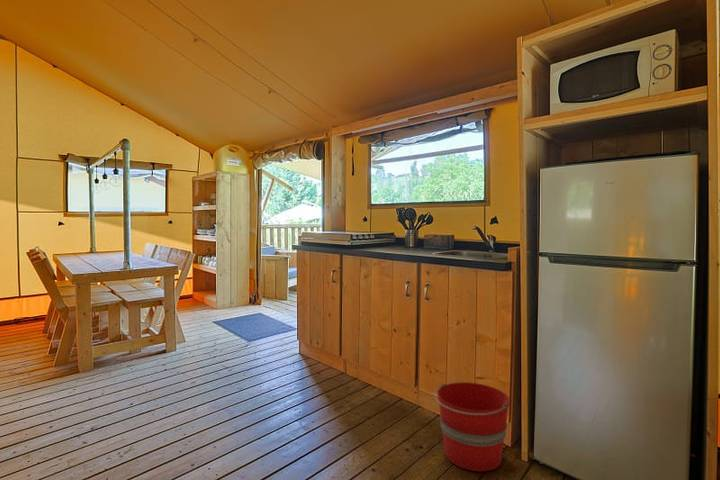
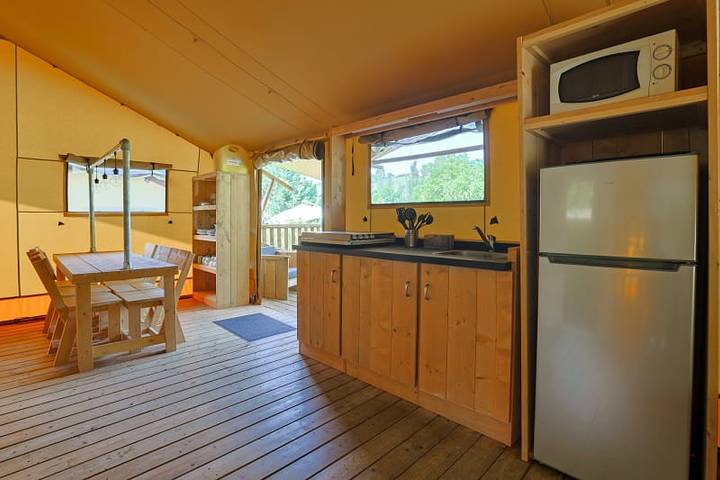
- bucket (471, 424)
